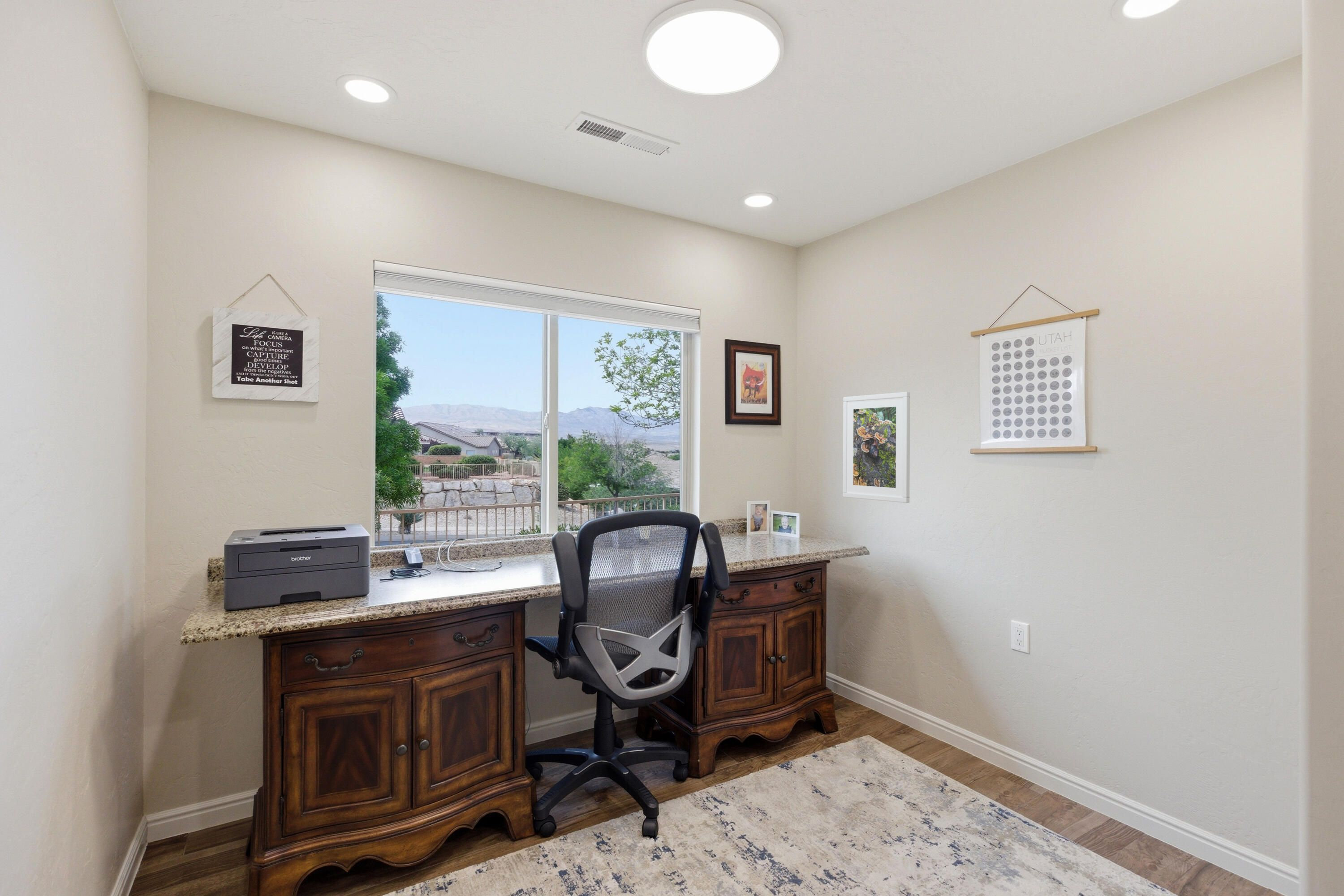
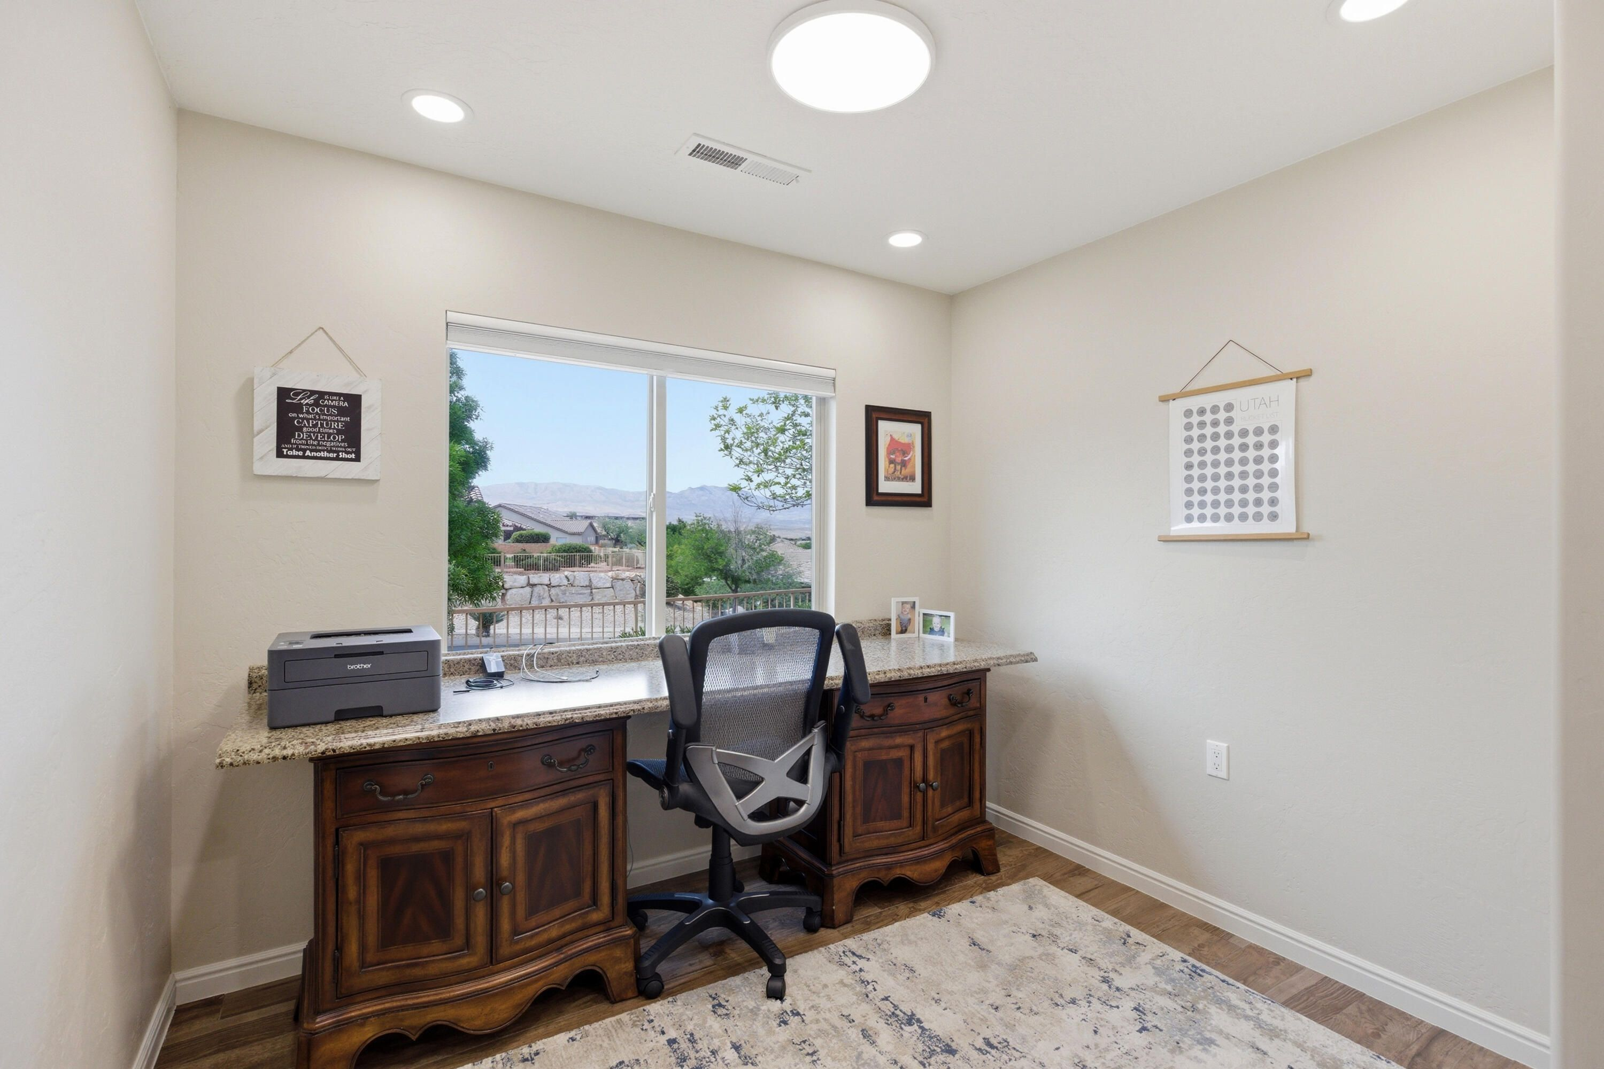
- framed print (874, 447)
